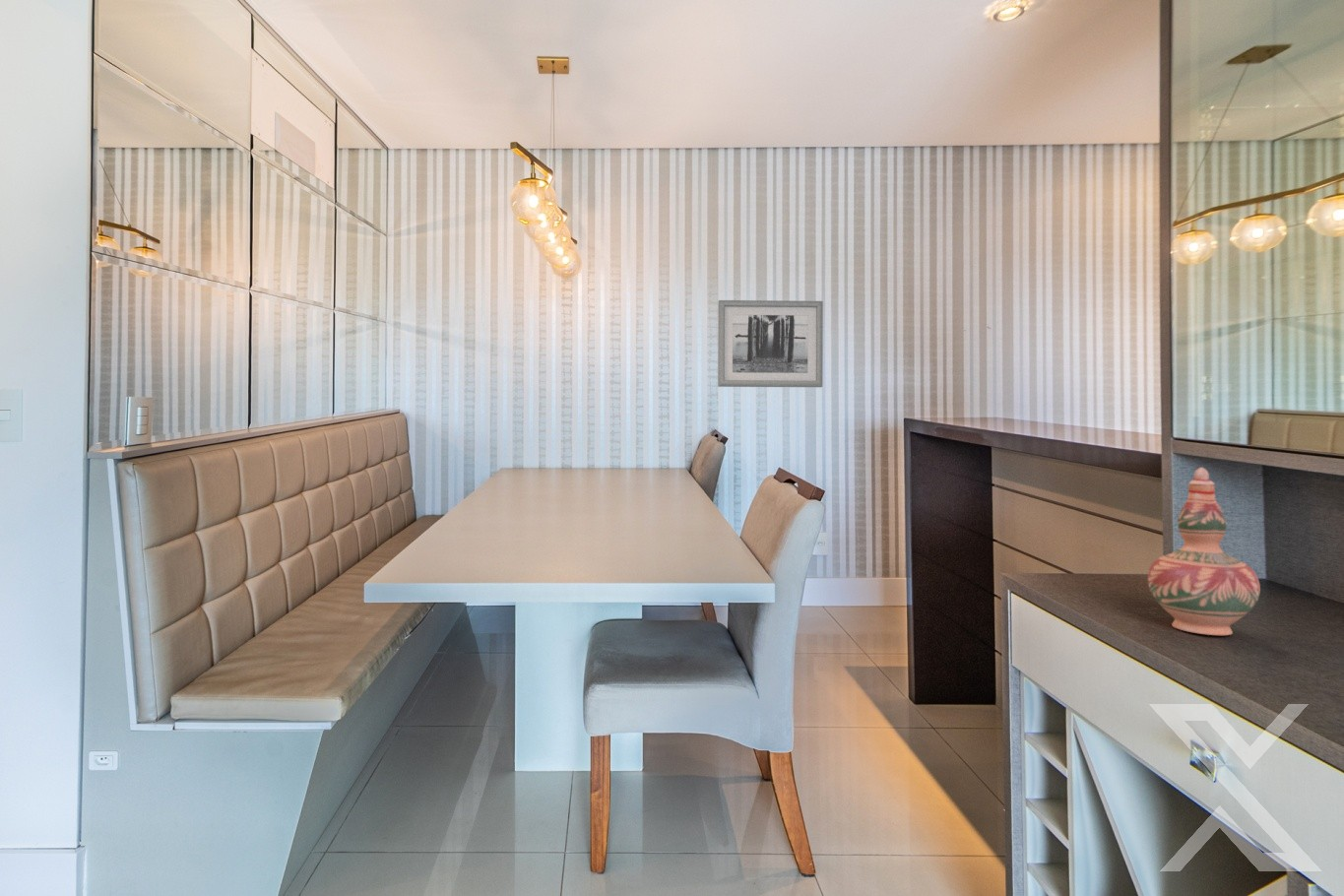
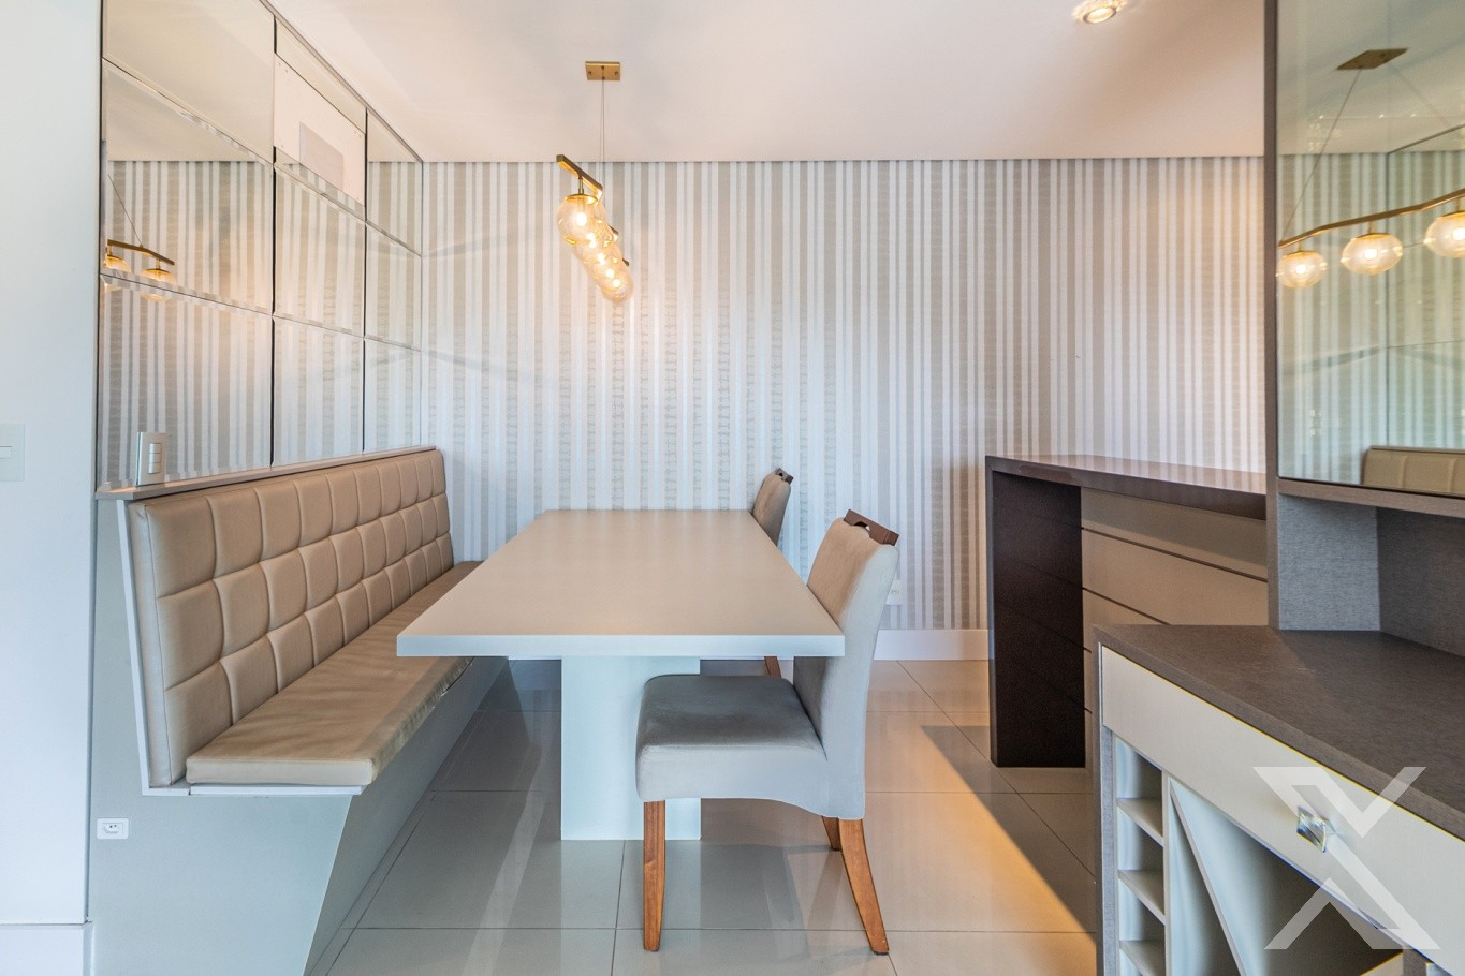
- wall art (770, 344)
- decorative vase (1201, 547)
